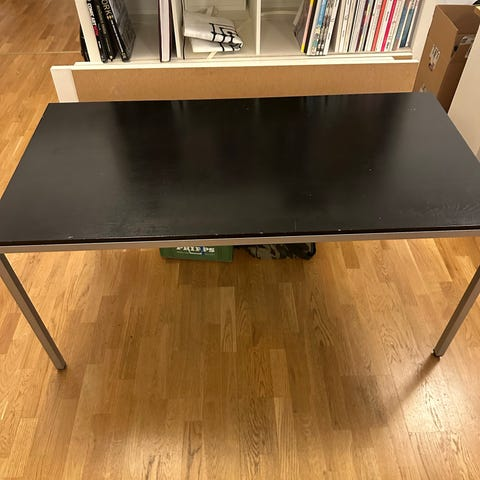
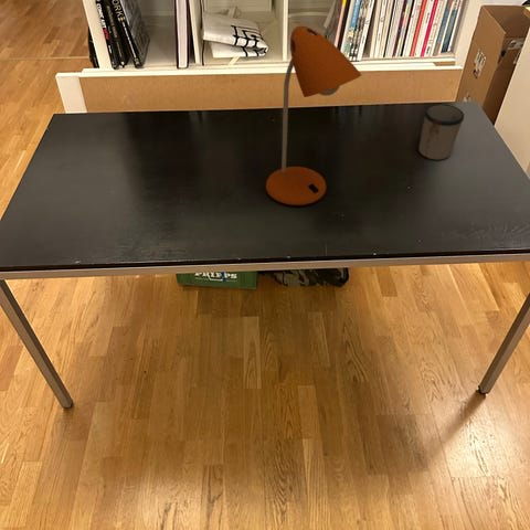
+ desk lamp (287, 118)
+ mug (442, 131)
